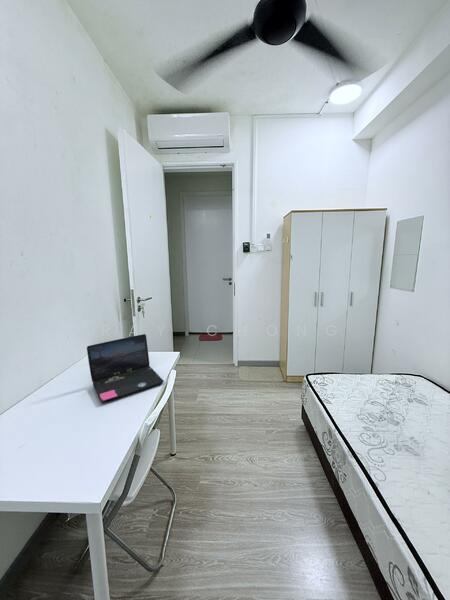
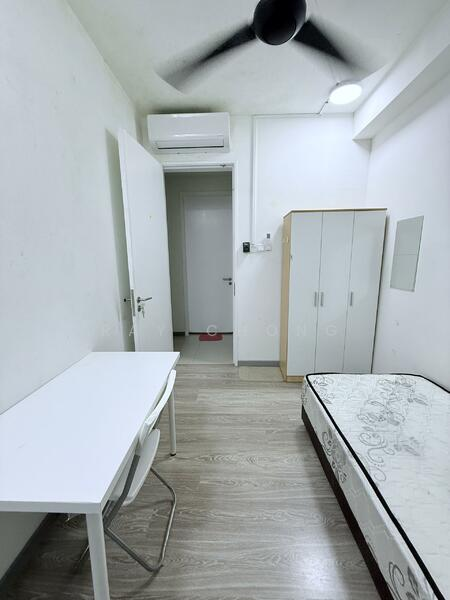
- laptop (125, 364)
